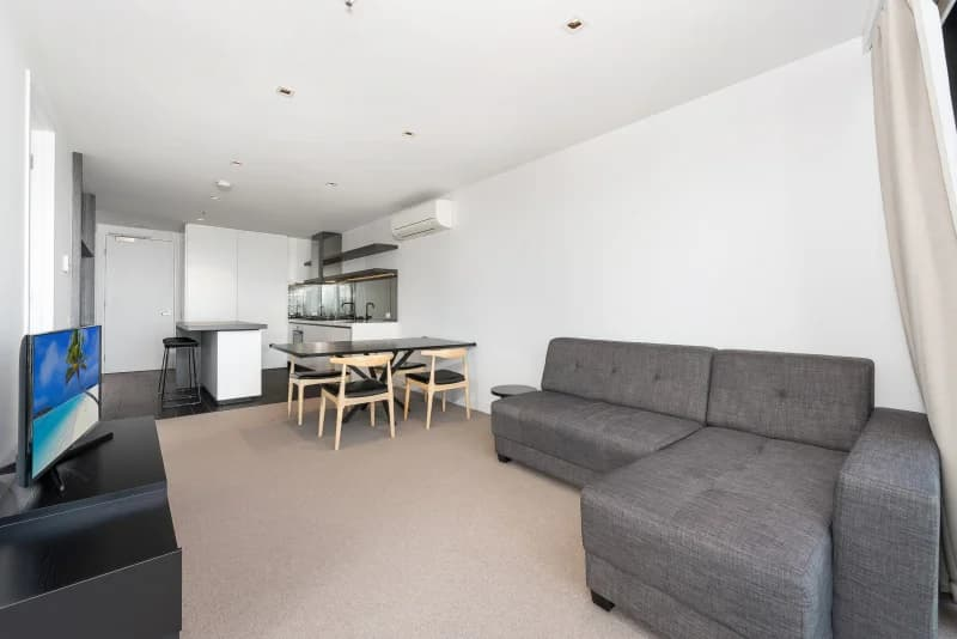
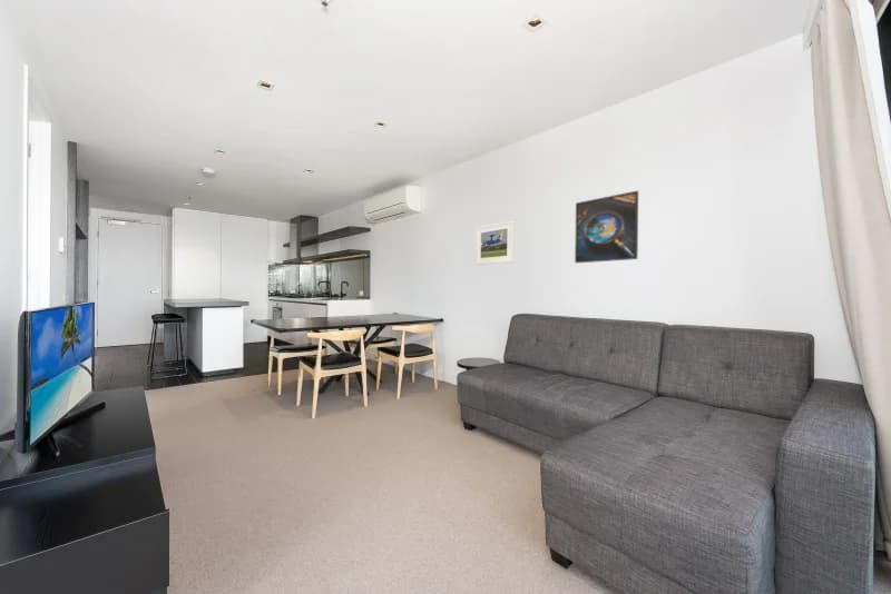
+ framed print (604, 229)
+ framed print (493, 244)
